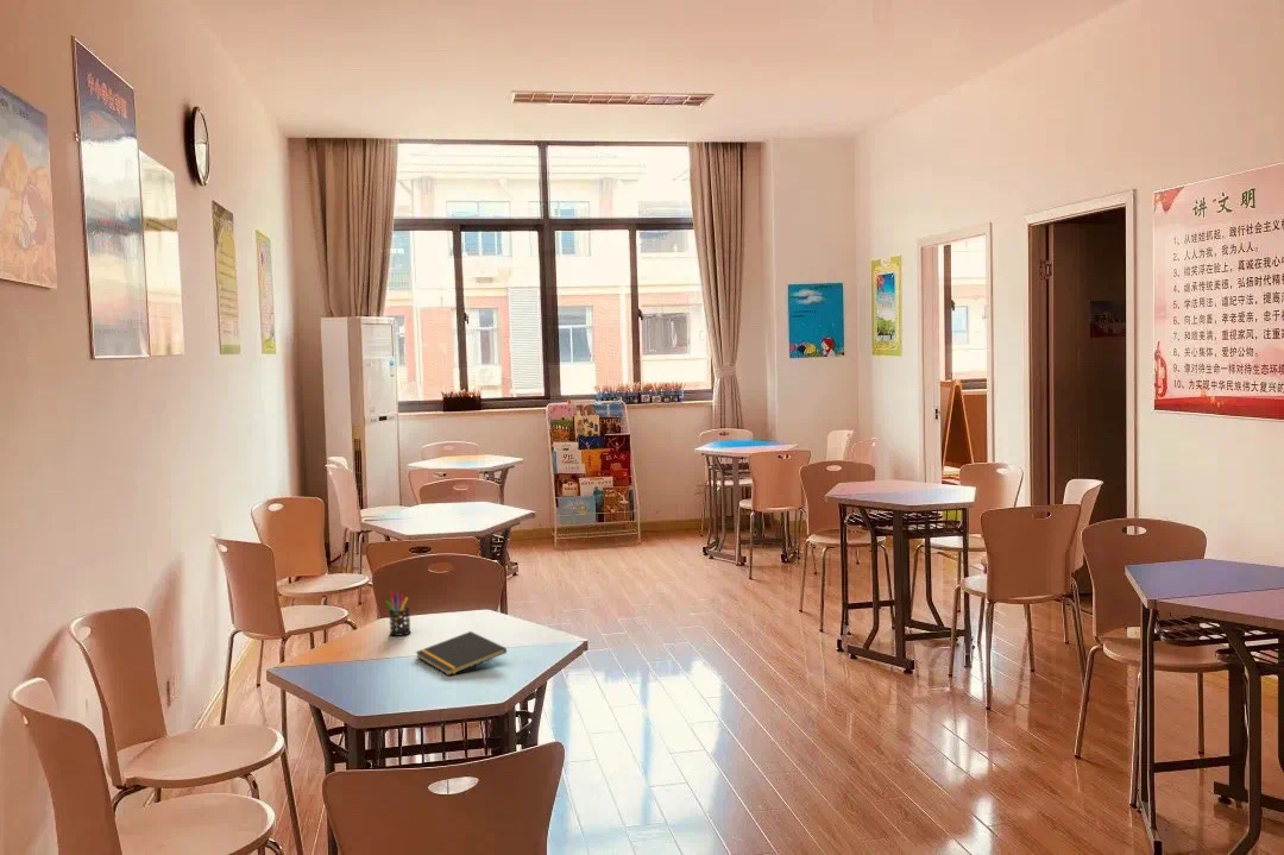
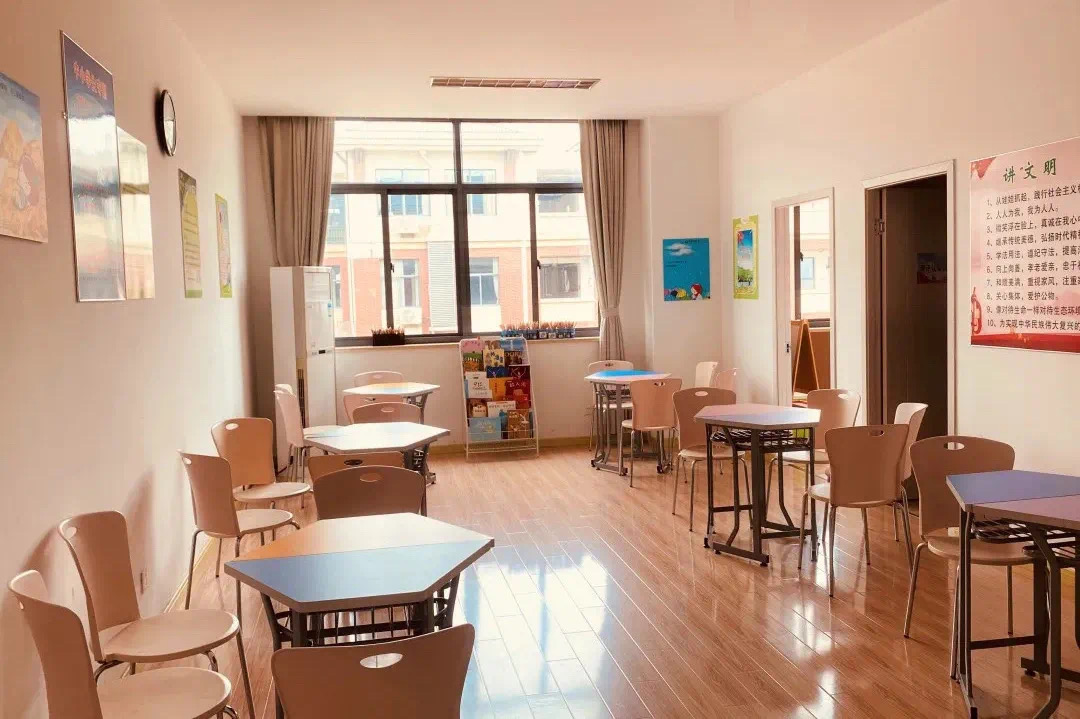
- pen holder (396, 612)
- notepad (460, 652)
